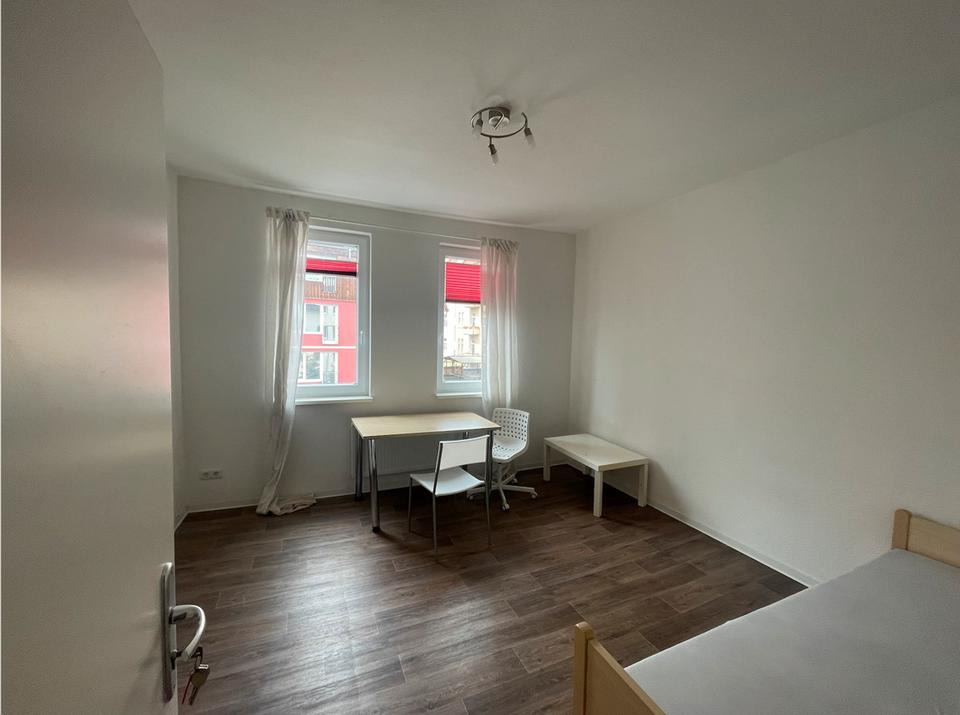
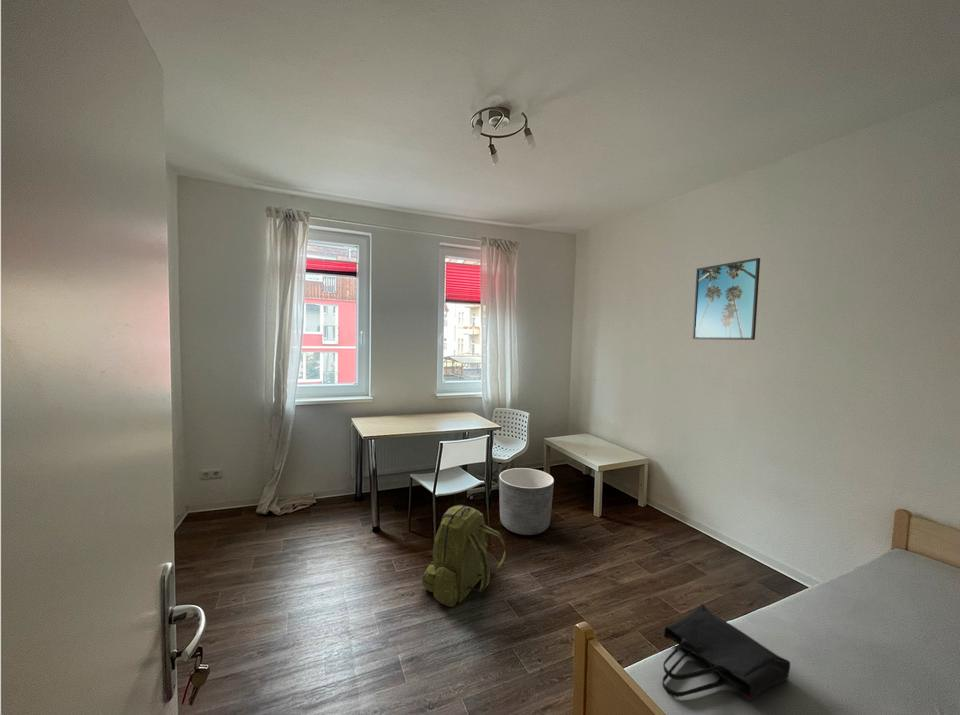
+ backpack (465, 547)
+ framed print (723, 301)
+ tote bag (707, 656)
+ planter (525, 501)
